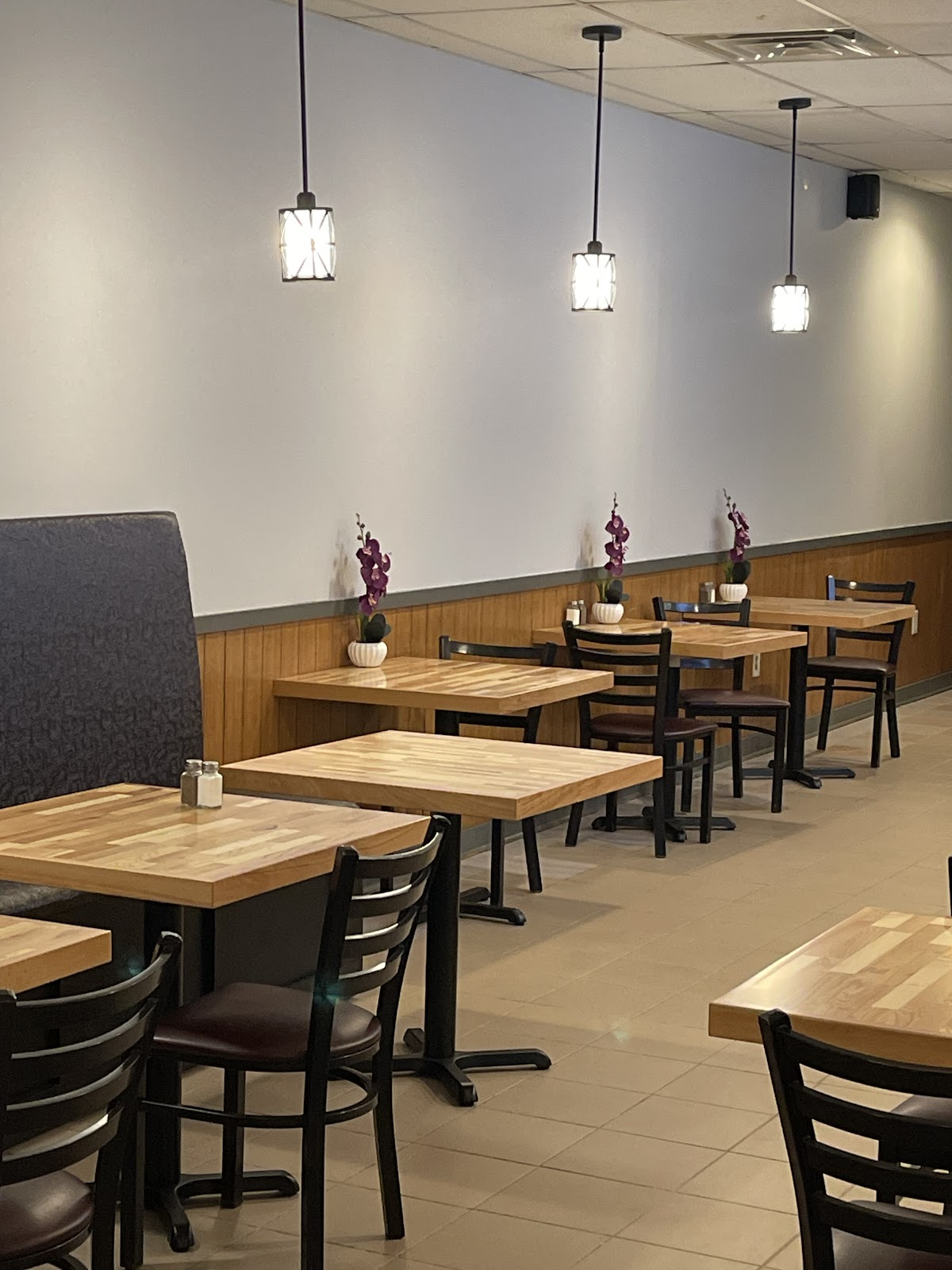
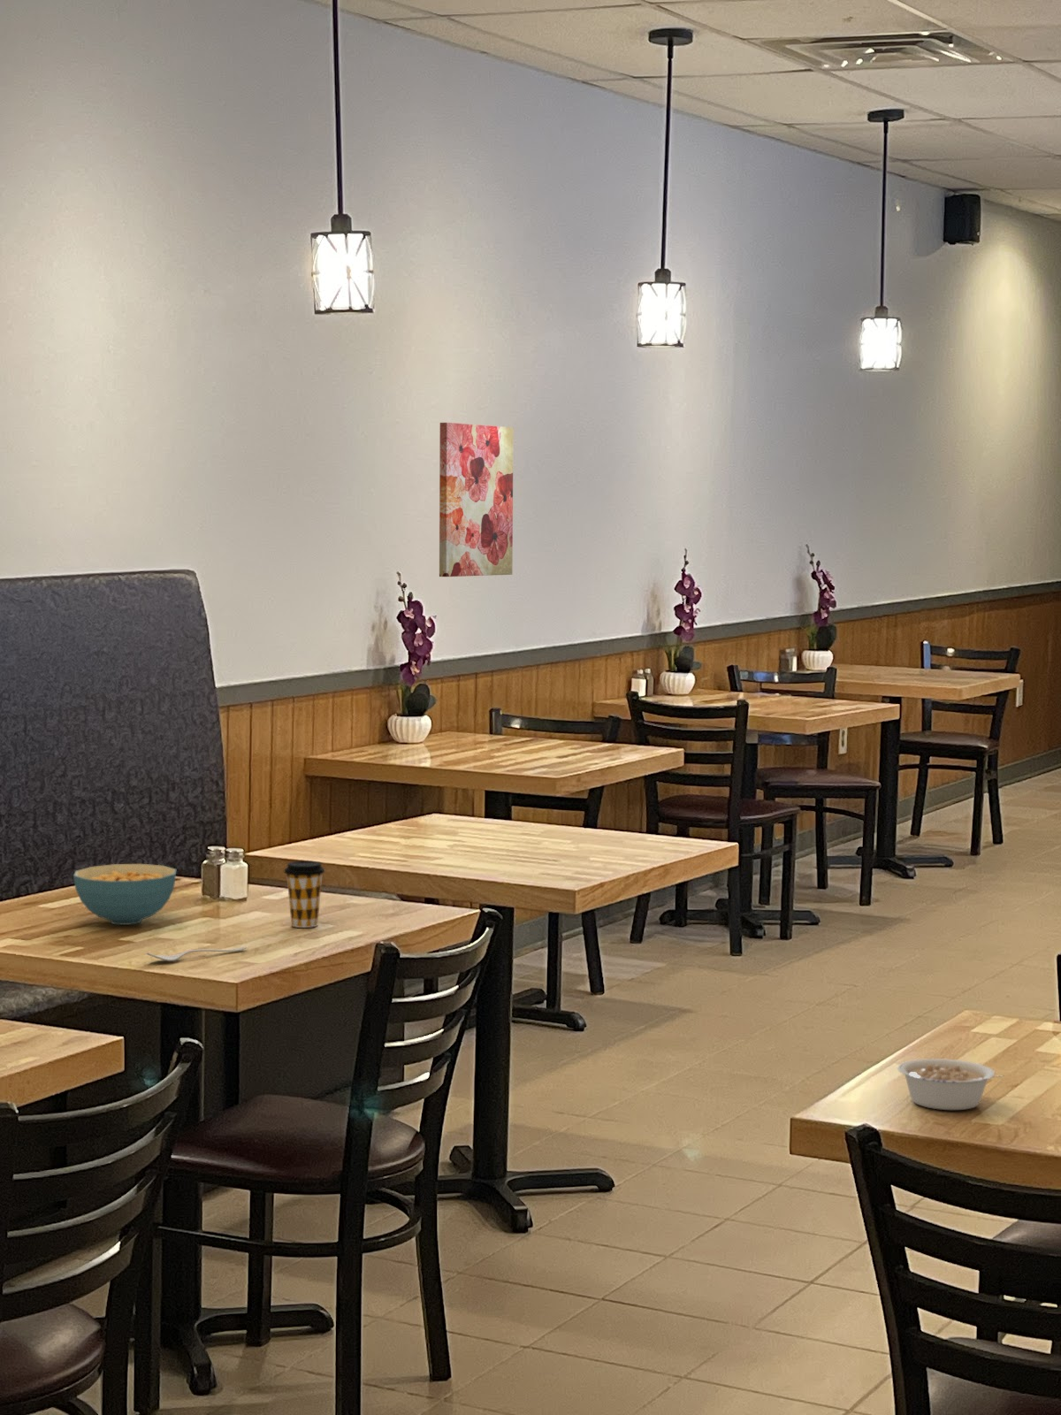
+ spoon (197, 950)
+ coffee cup (304, 894)
+ legume (950, 1083)
+ cereal bowl (126, 897)
+ wall art (477, 500)
